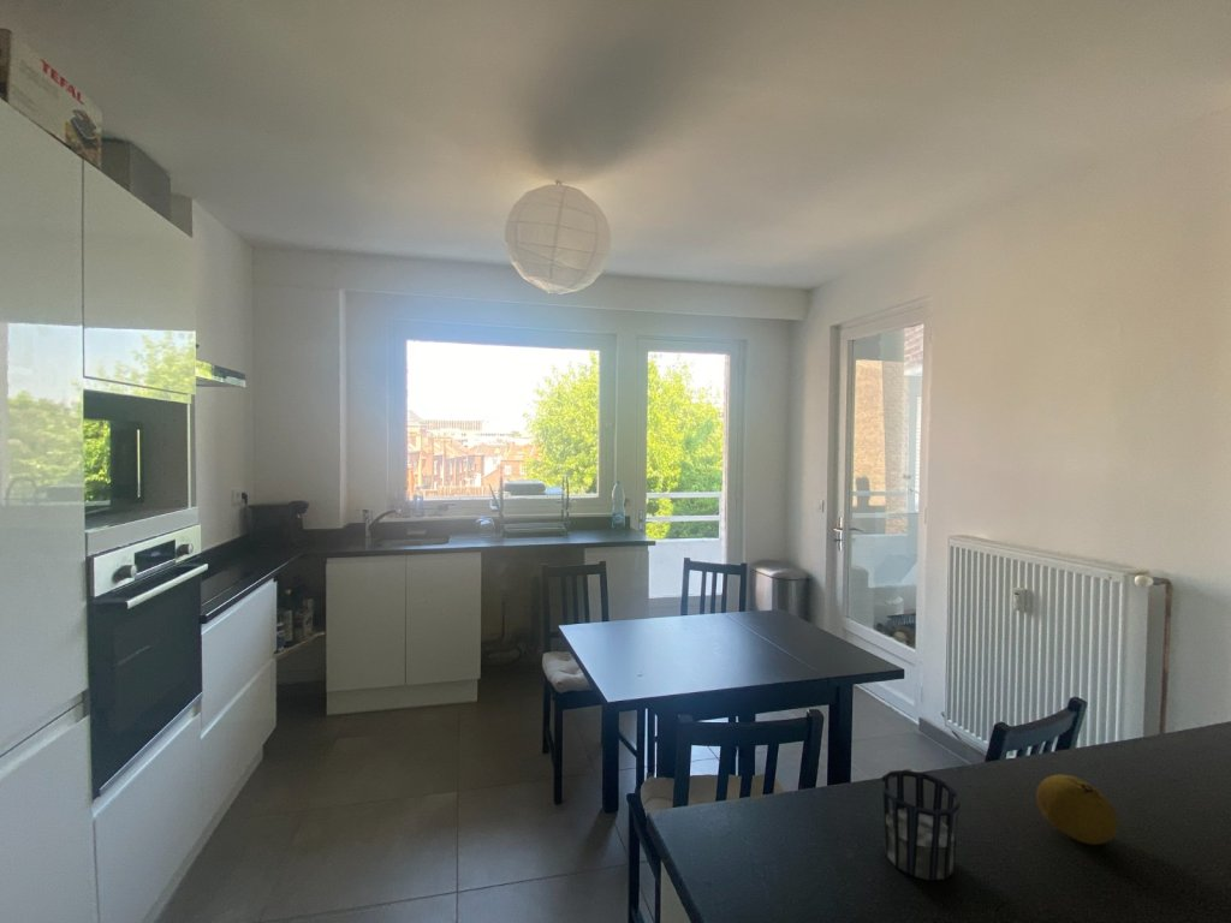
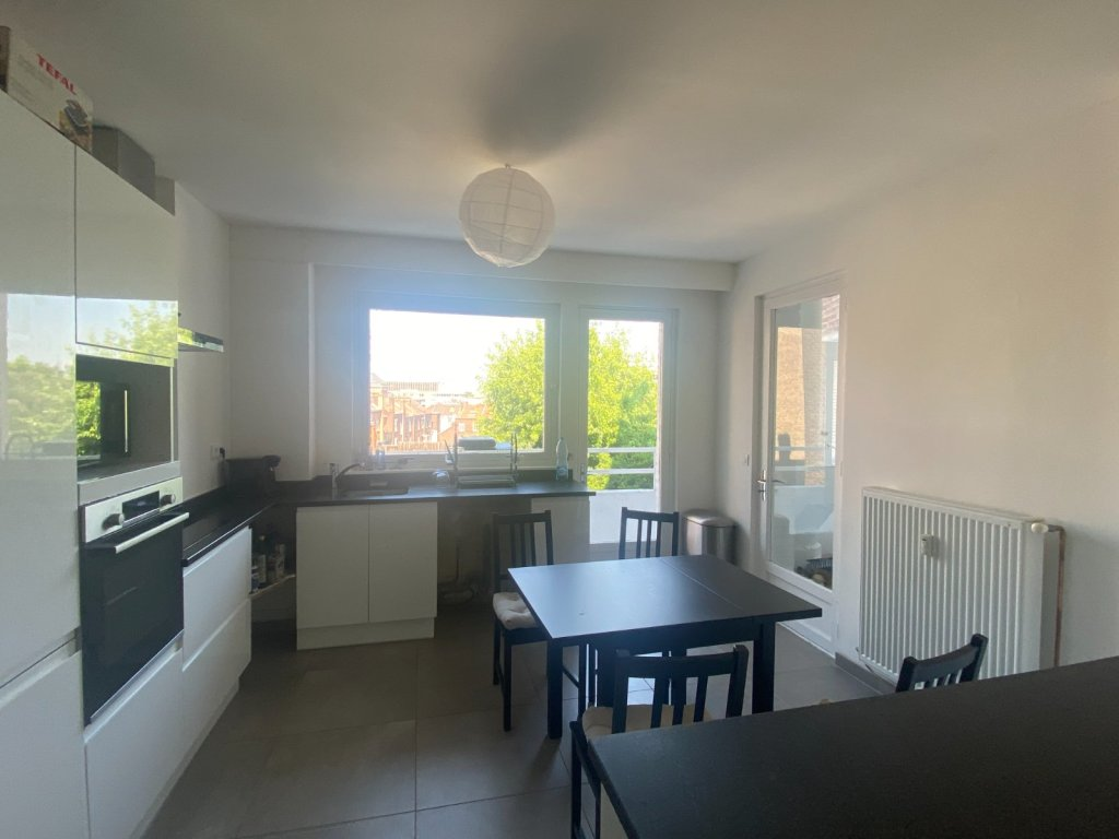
- cup (918, 823)
- fruit (1076, 806)
